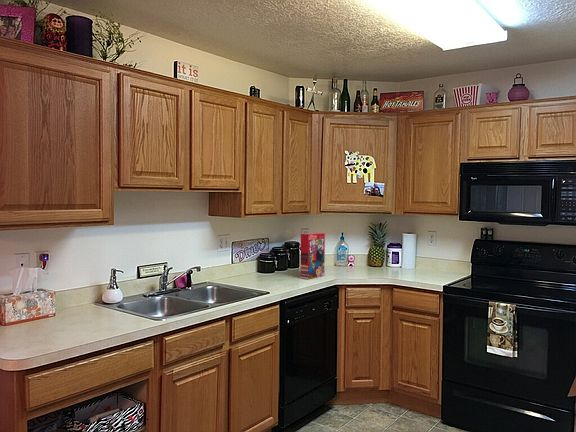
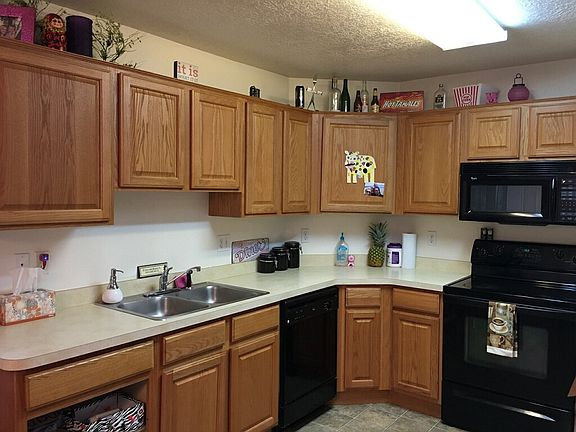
- cereal box (312, 255)
